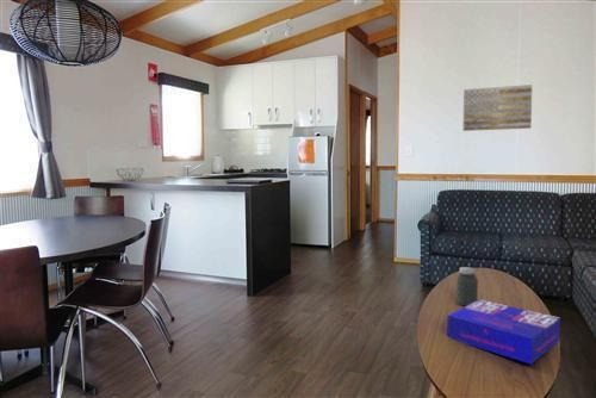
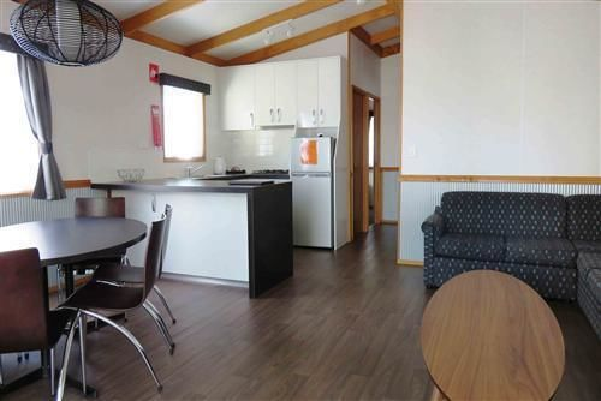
- jar (466, 286)
- wall art (496, 108)
- board game (502, 328)
